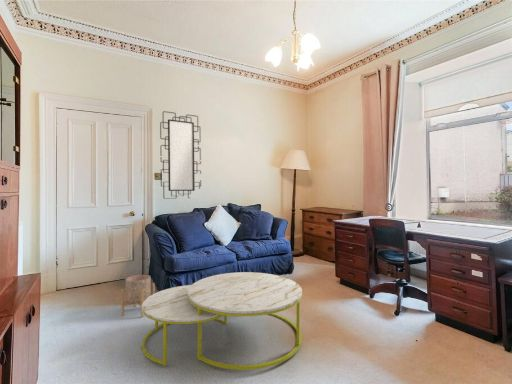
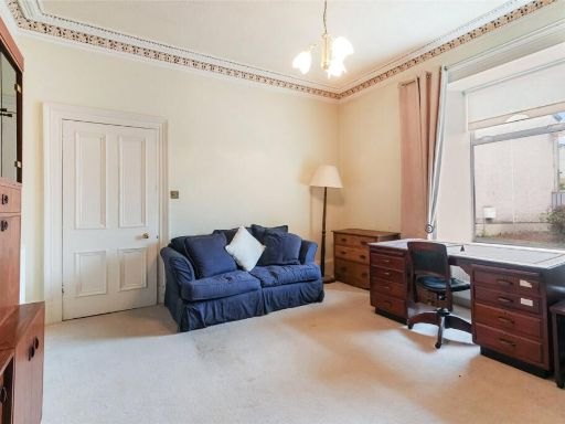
- mirror (181, 156)
- planter (138, 294)
- coffee table (226, 313)
